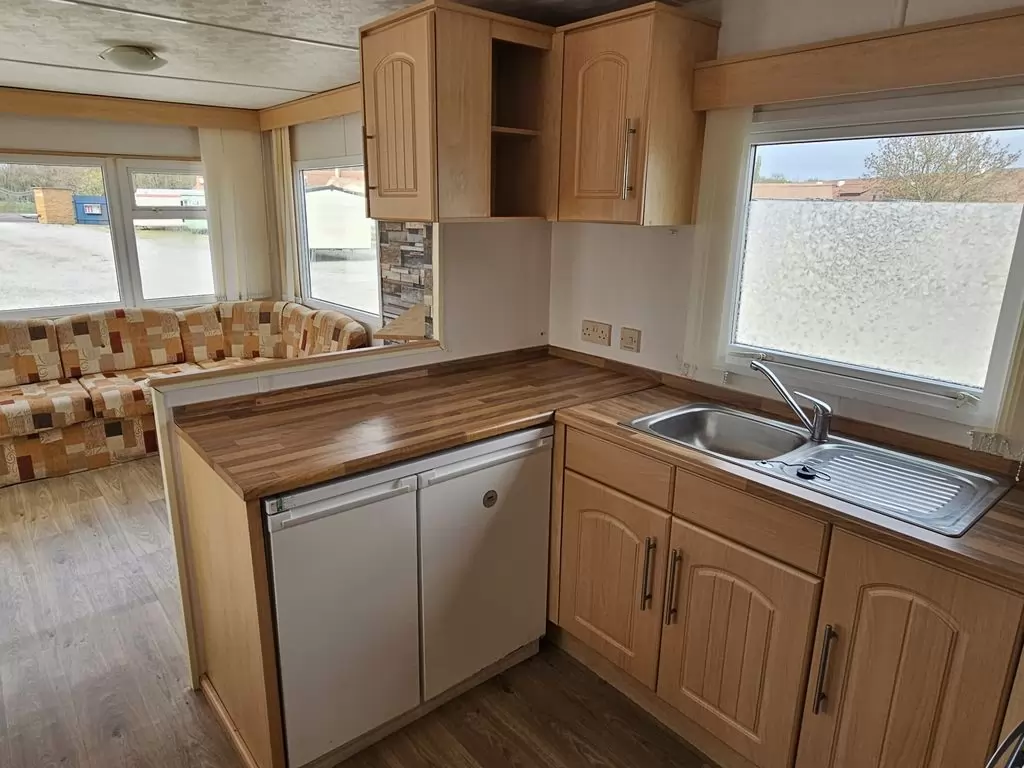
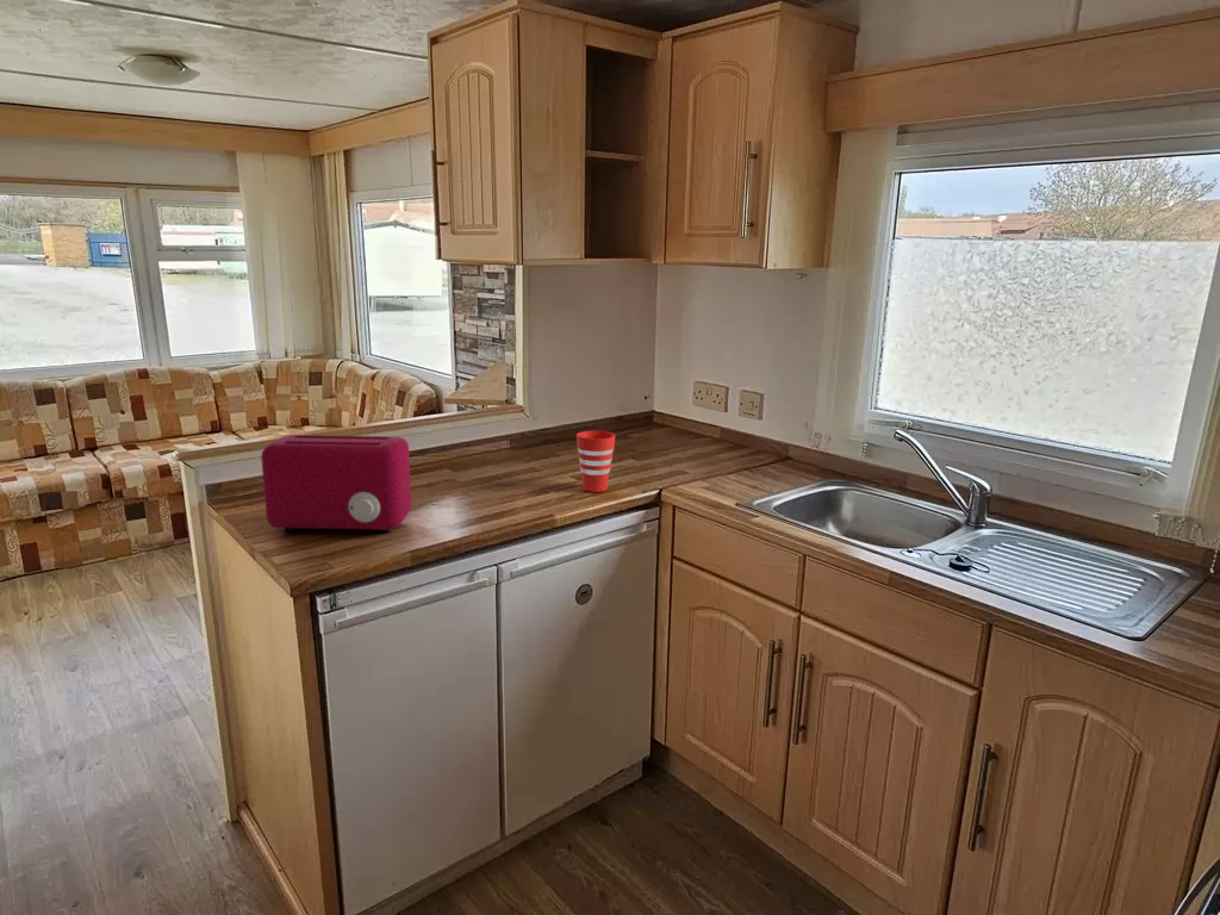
+ toaster (338, 484)
+ cup (595, 461)
